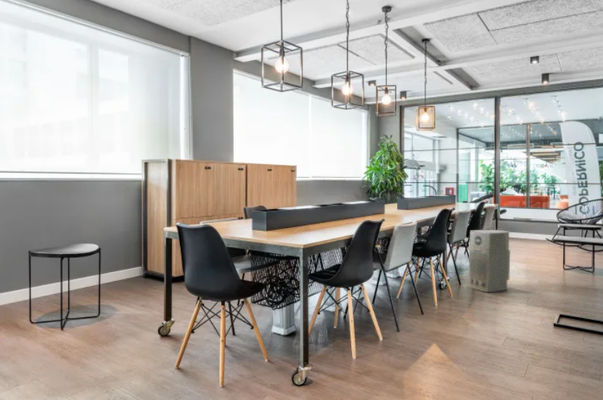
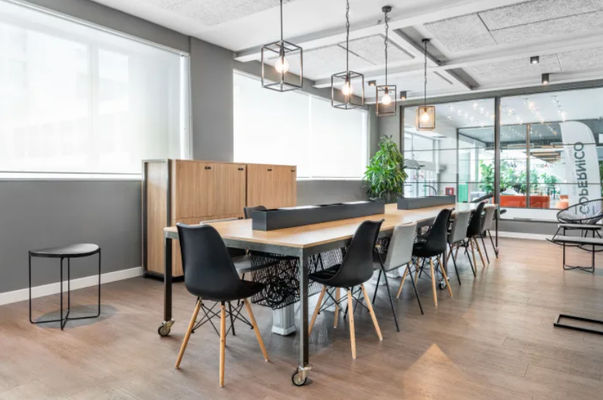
- air purifier (489, 259)
